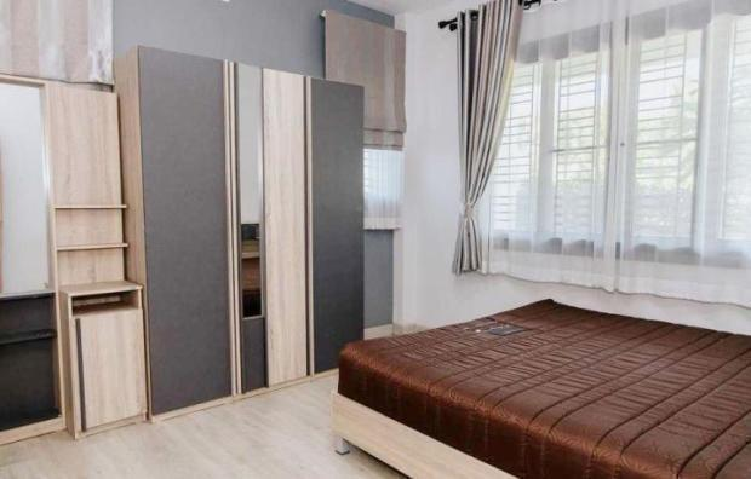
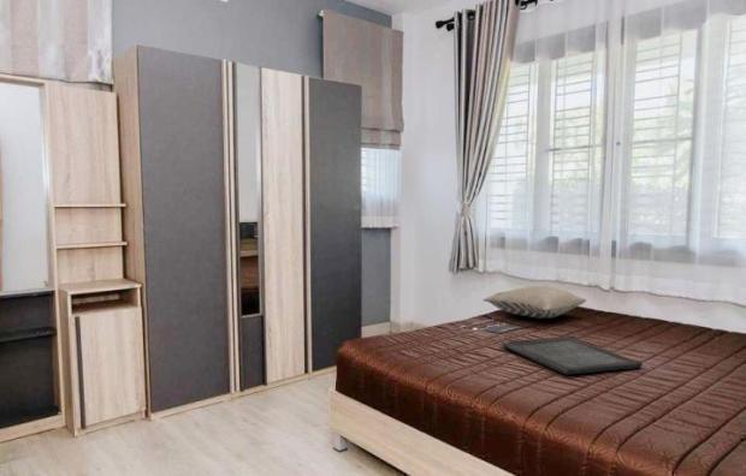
+ pillow (533, 301)
+ serving tray (567, 353)
